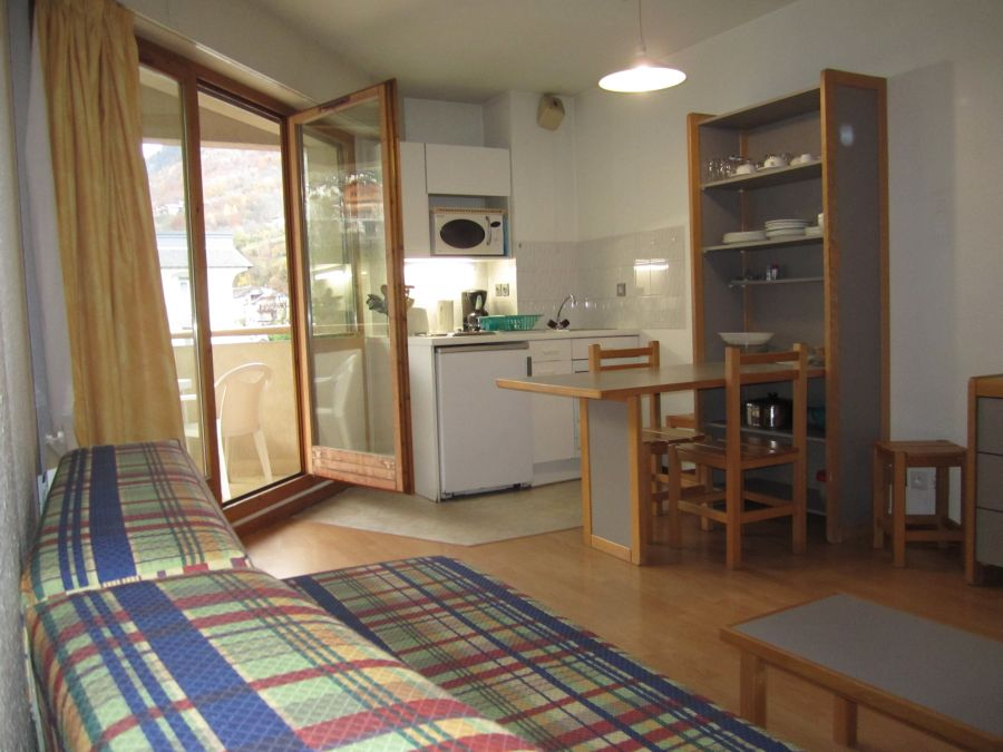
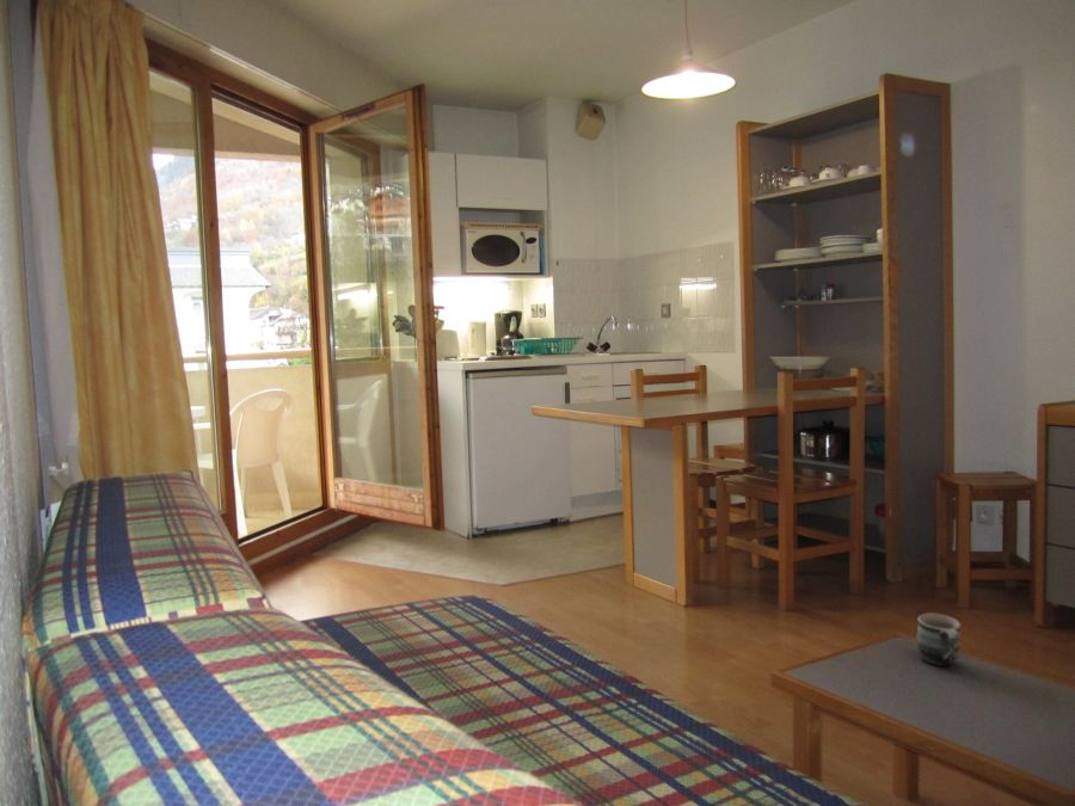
+ mug (942, 642)
